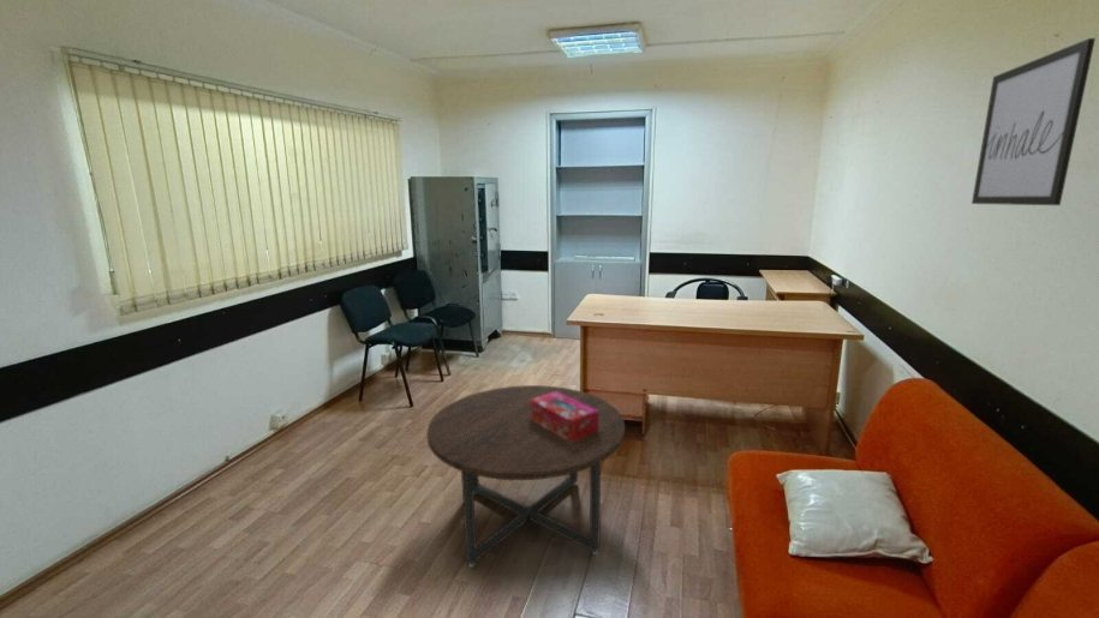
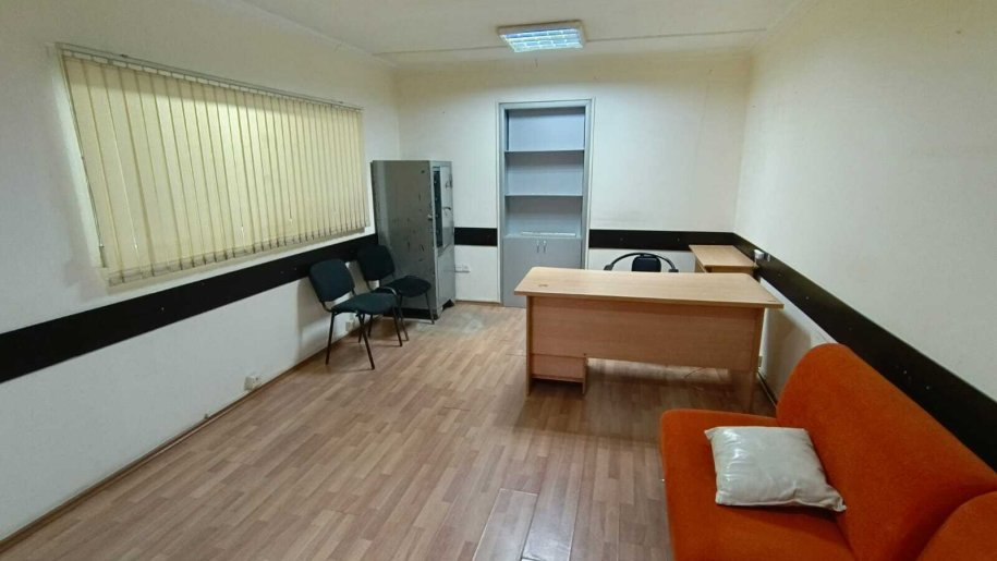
- coffee table (527, 470)
- tissue box (563, 414)
- wall art (1023, 134)
